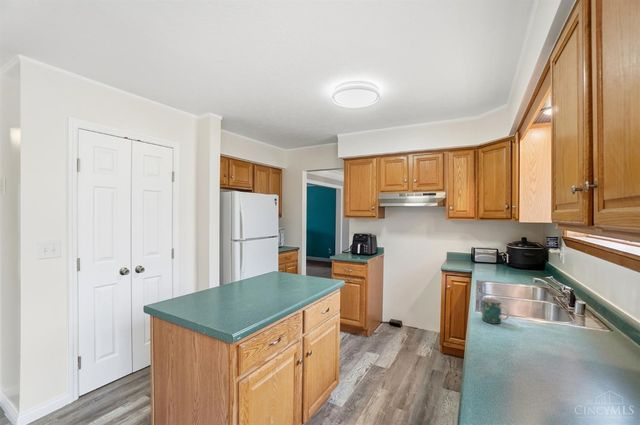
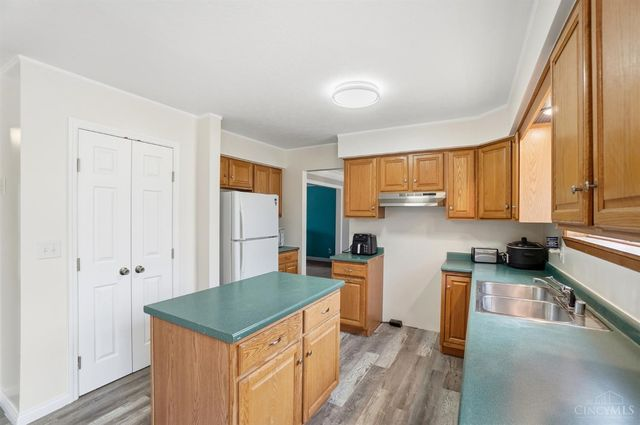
- mug (495, 311)
